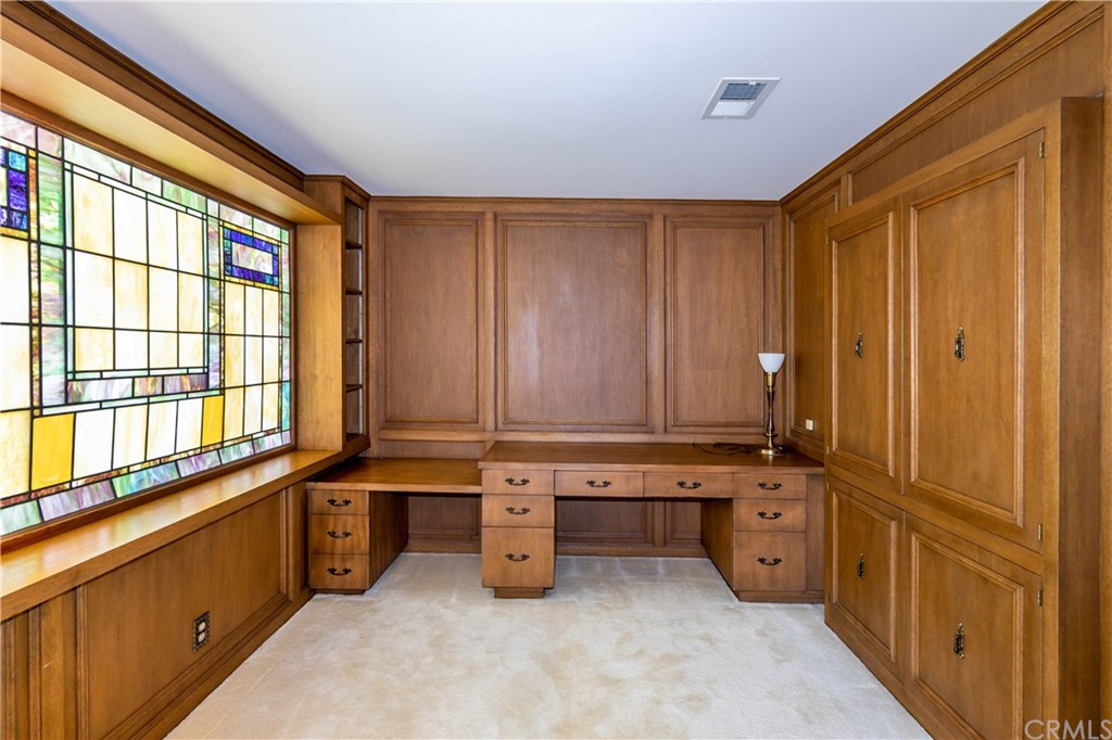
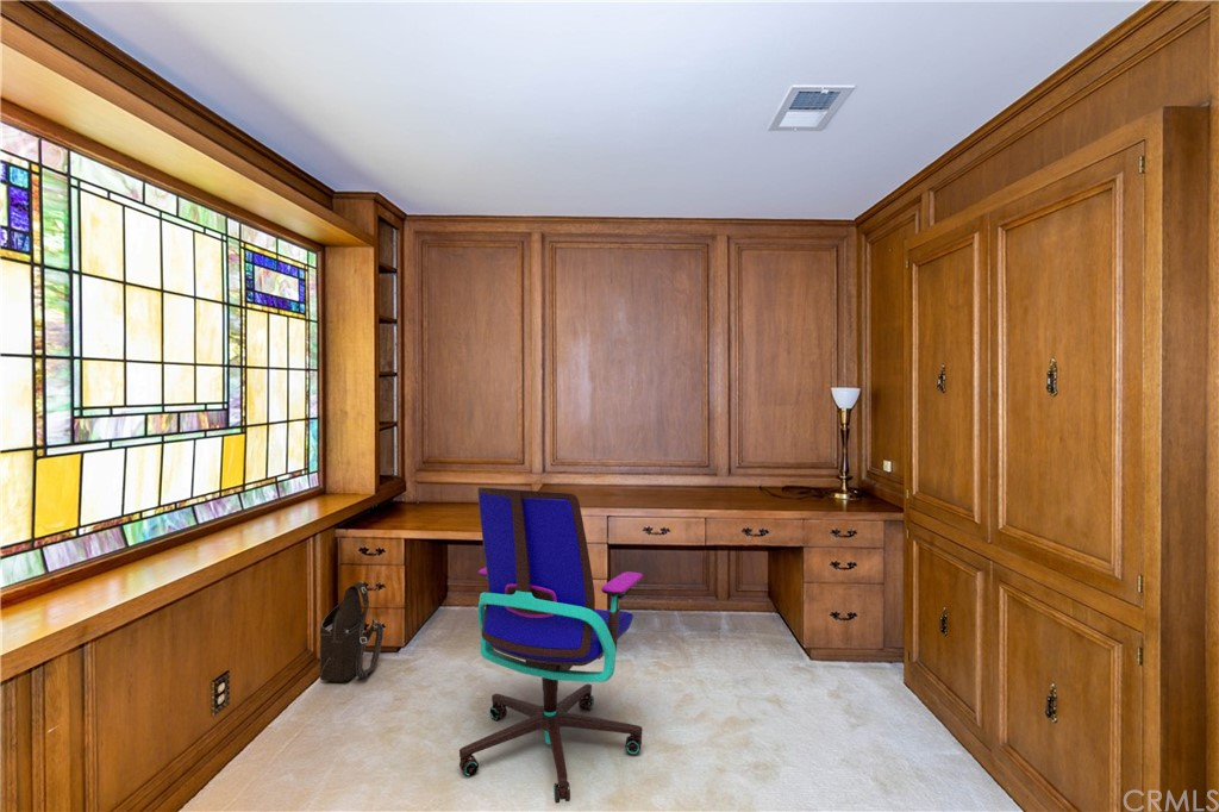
+ office chair (554, 611)
+ shoulder bag (350, 627)
